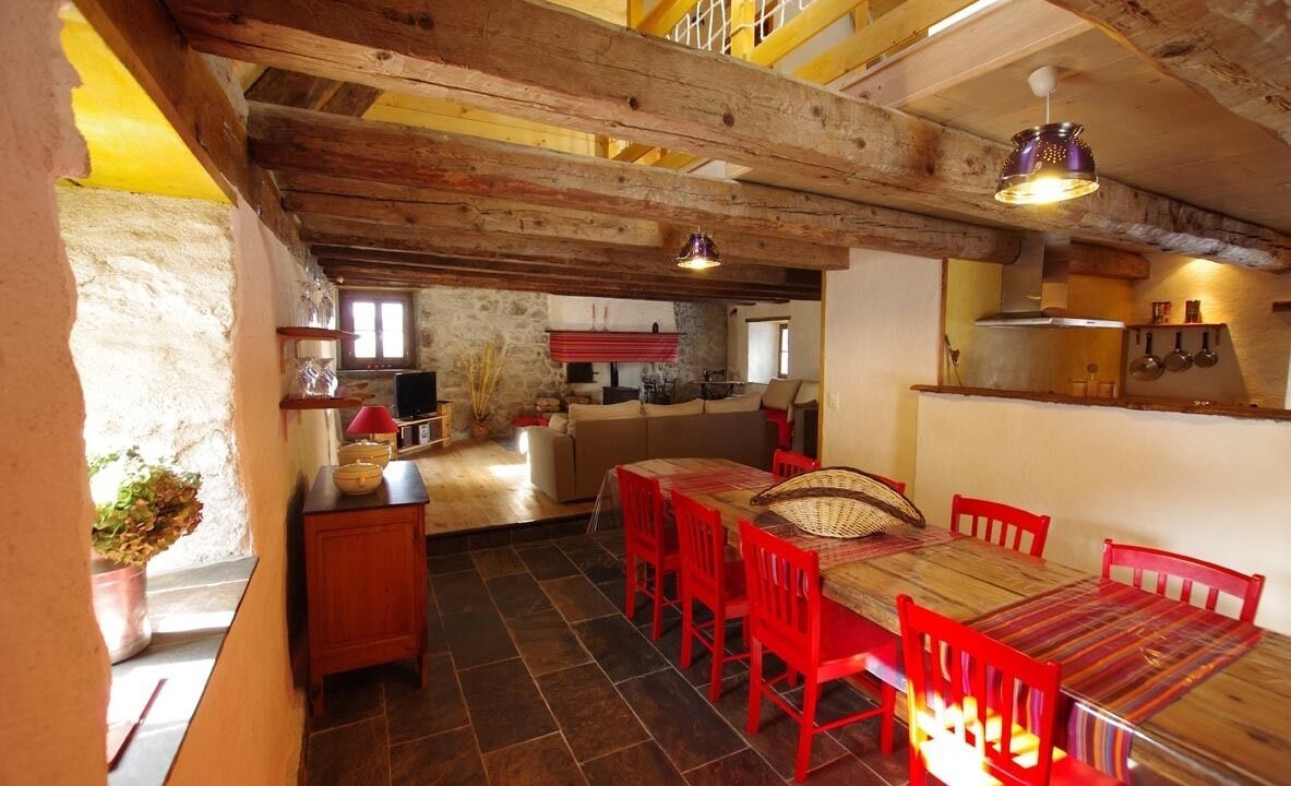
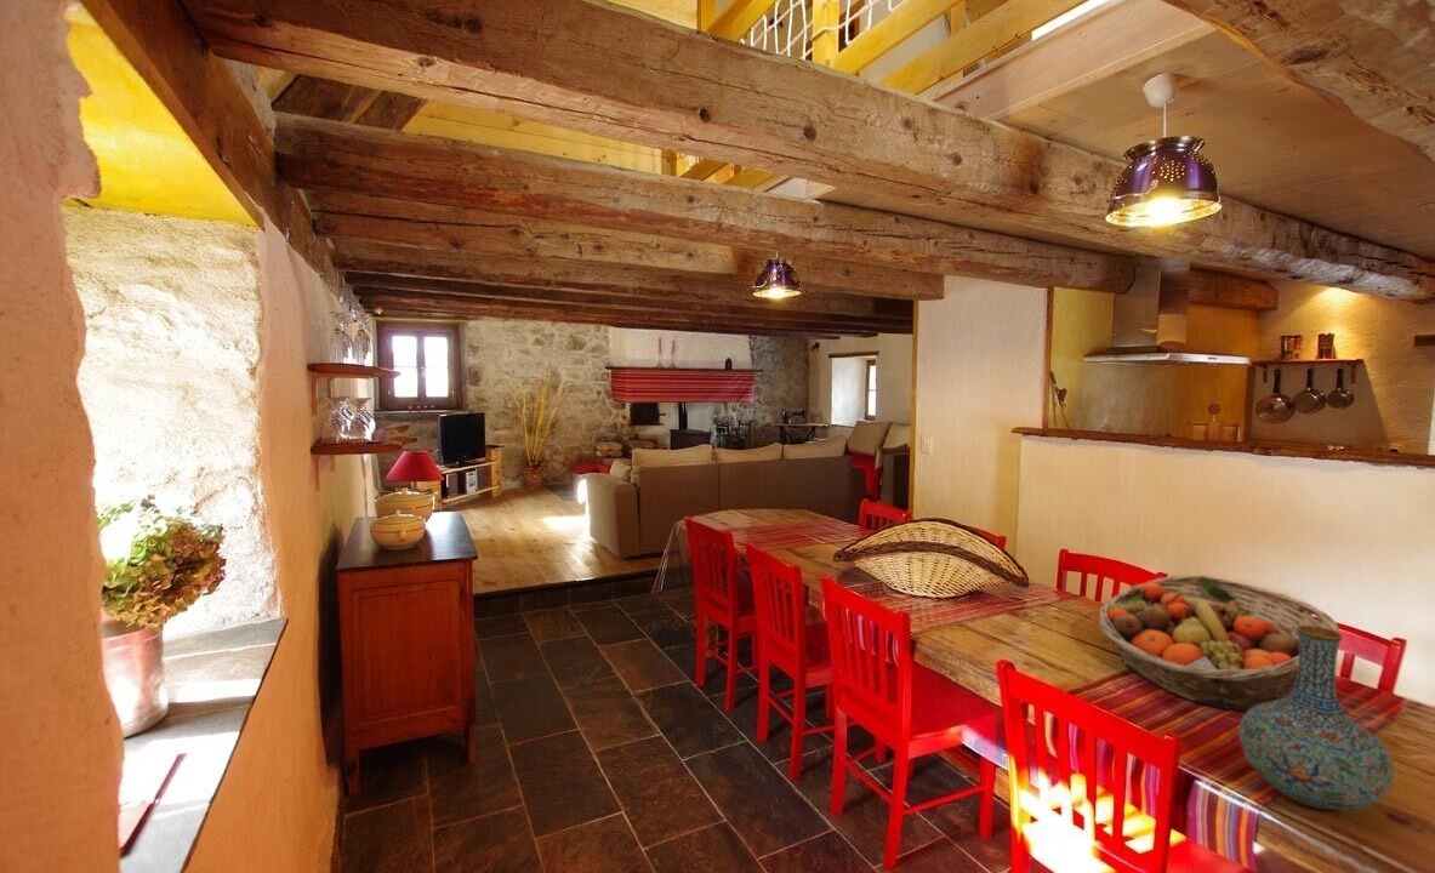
+ fruit basket (1205, 635)
+ vase (1314, 714)
